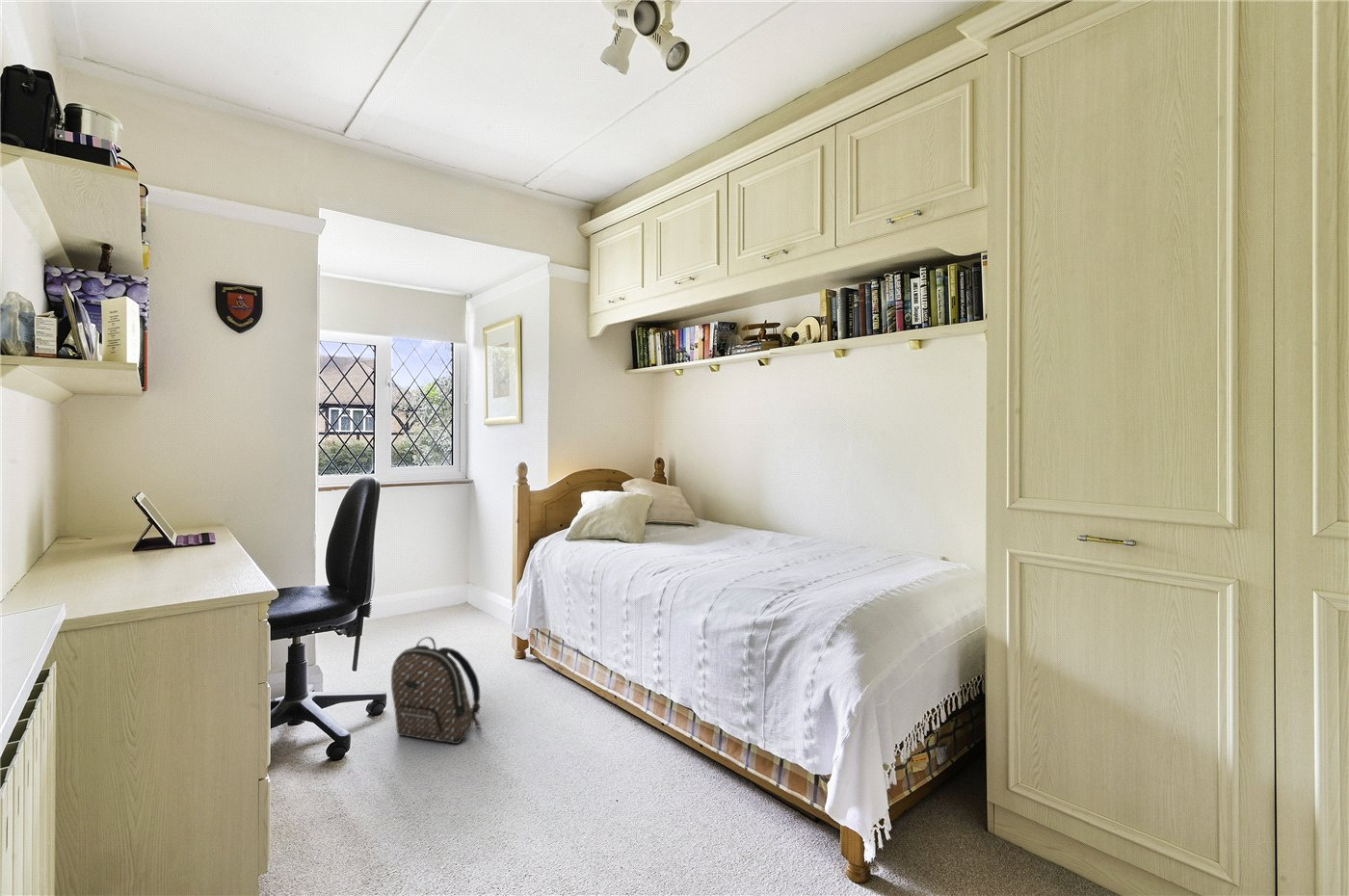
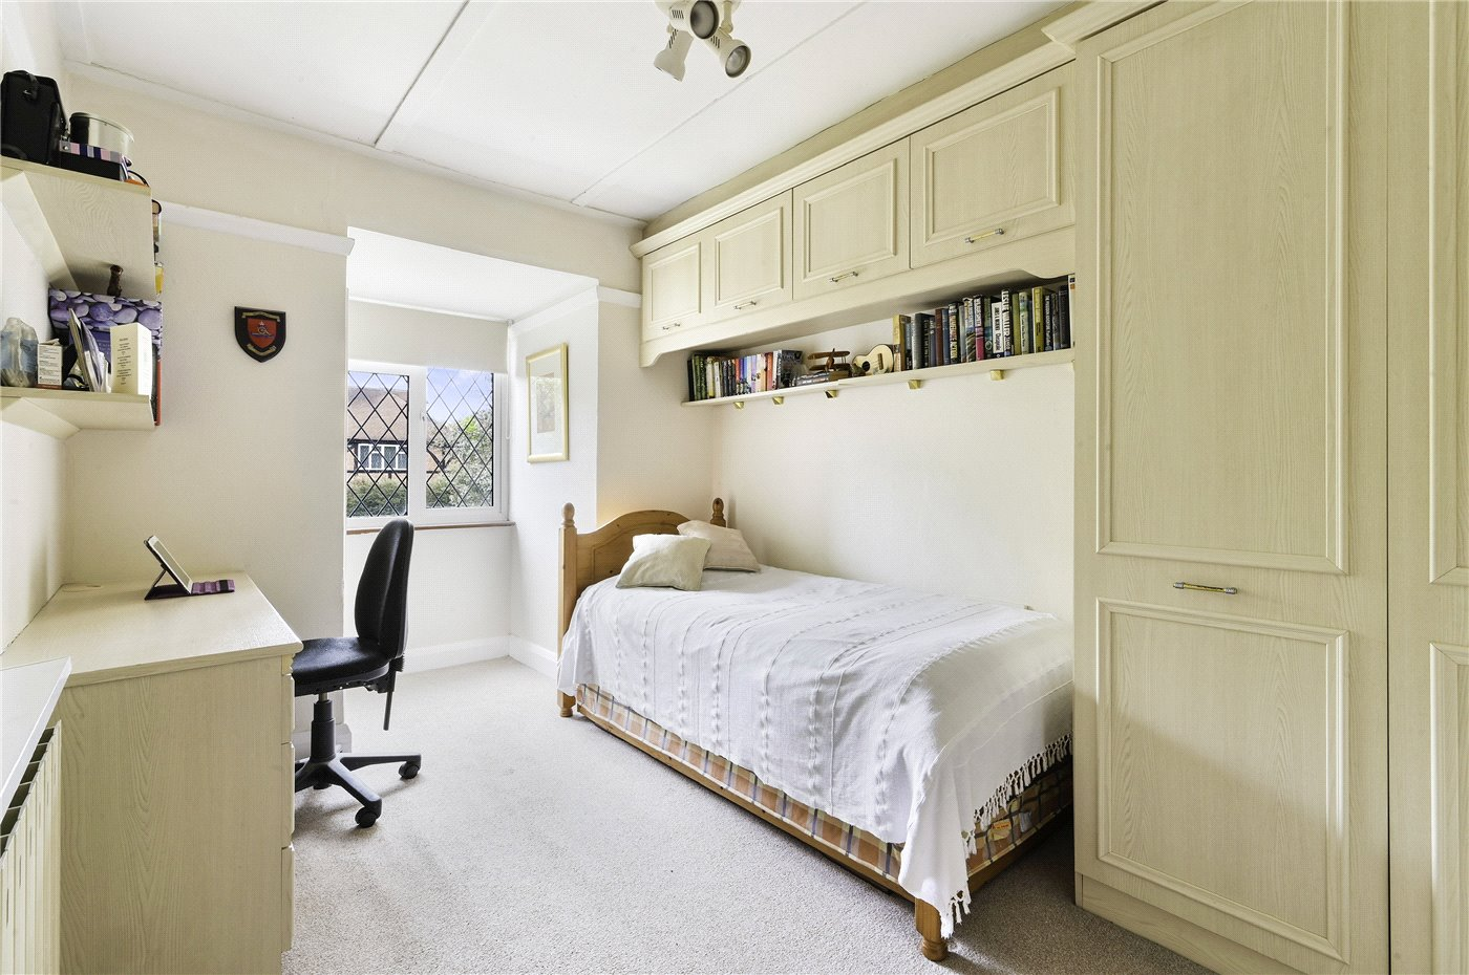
- backpack (434, 684)
